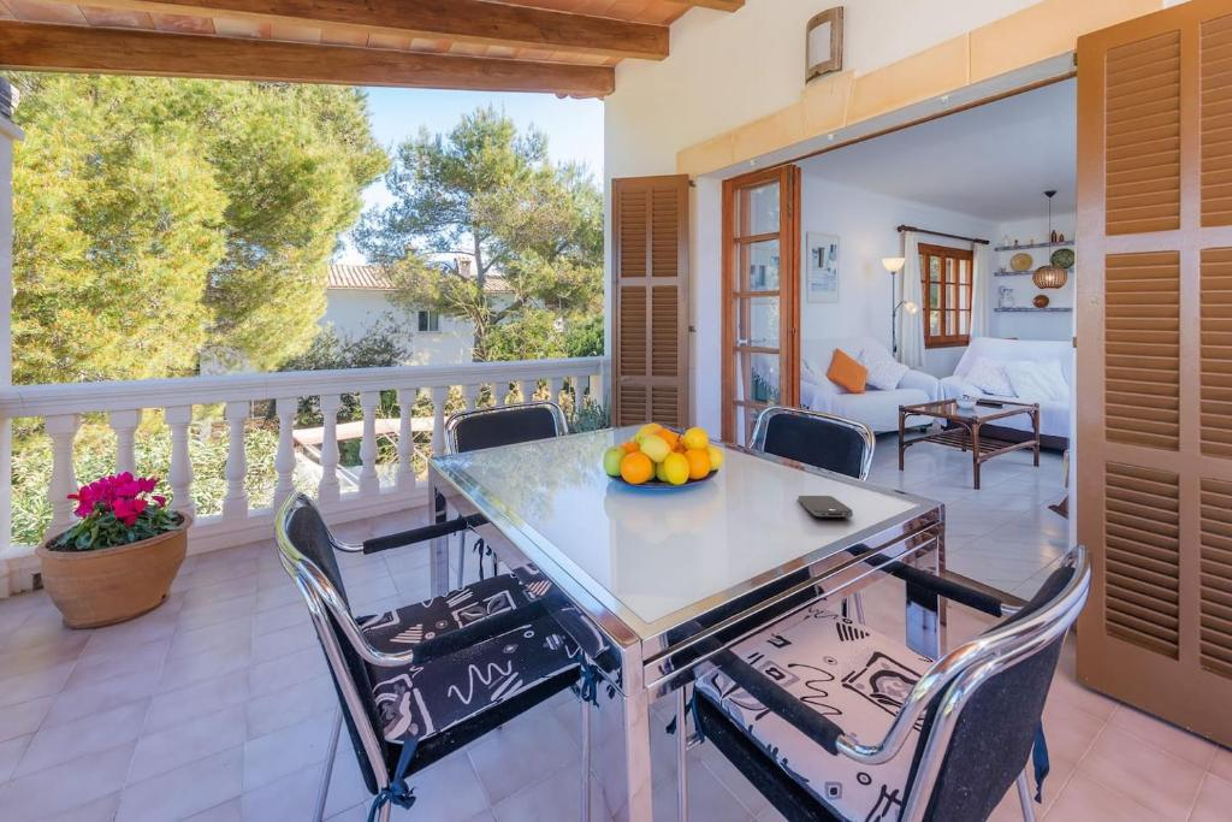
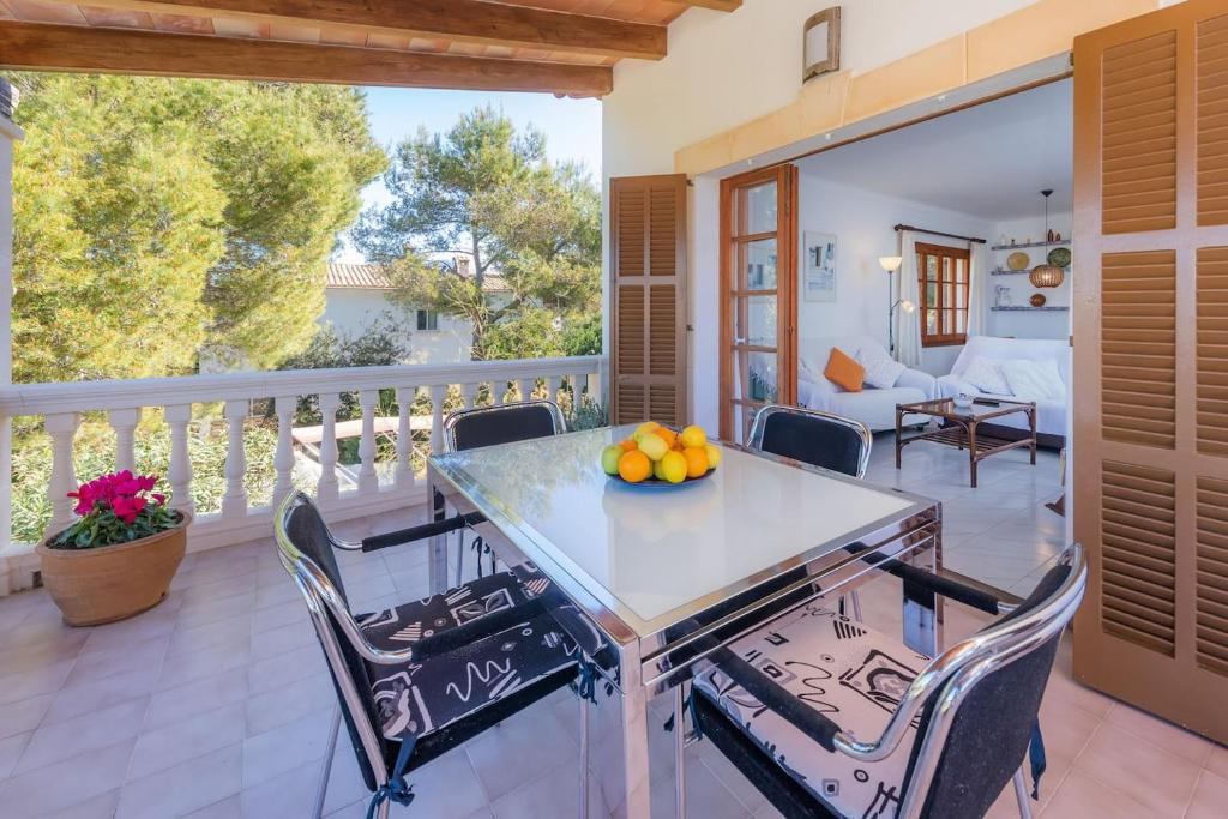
- smartphone (823, 505)
